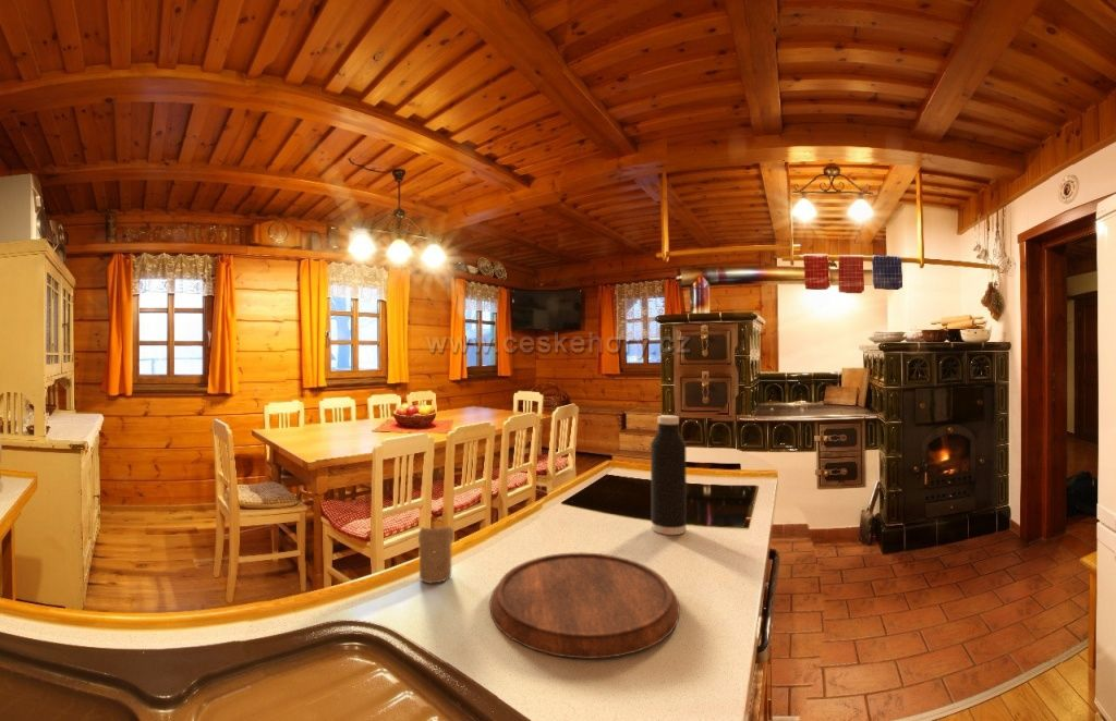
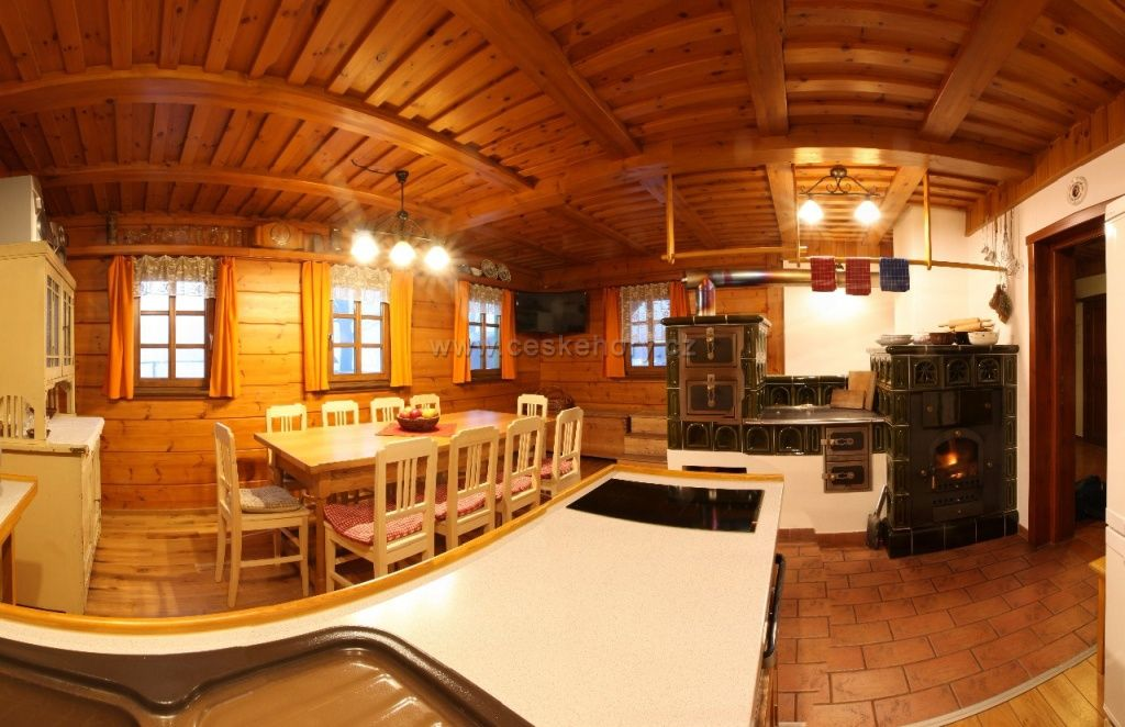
- water bottle (668, 472)
- candle (435, 549)
- cutting board (583, 594)
